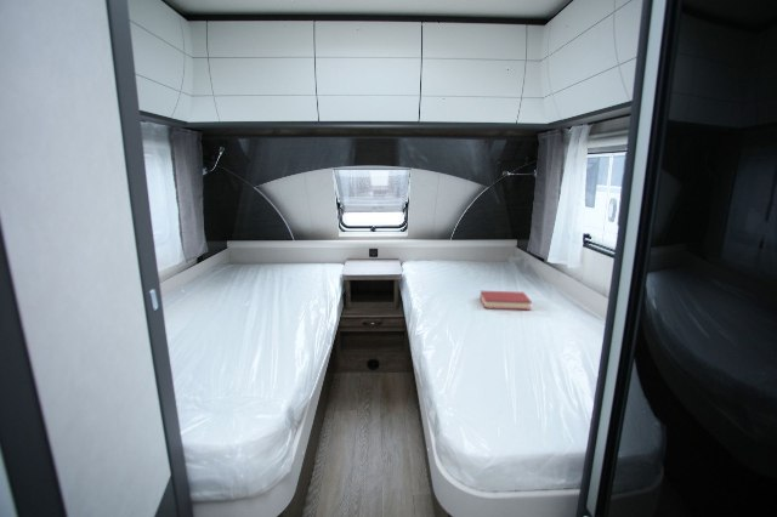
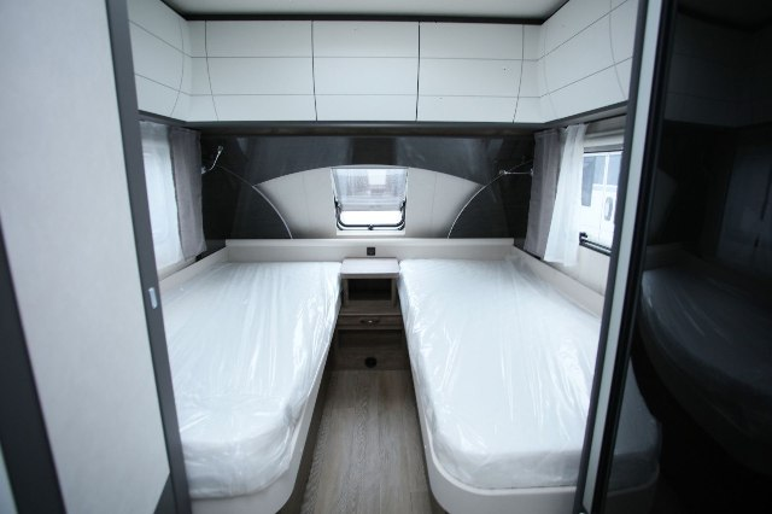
- hardback book (504, 300)
